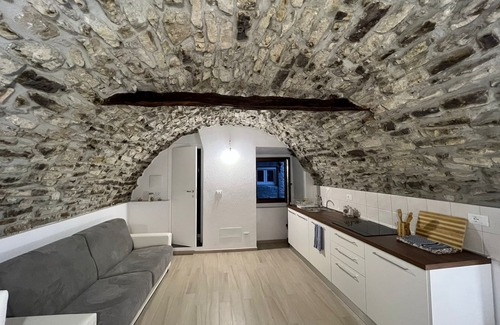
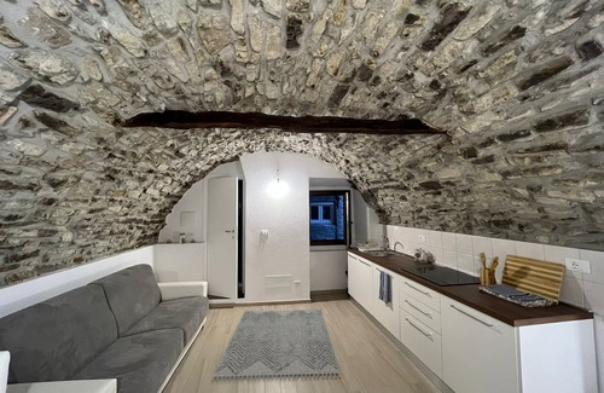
+ rug (280, 334)
